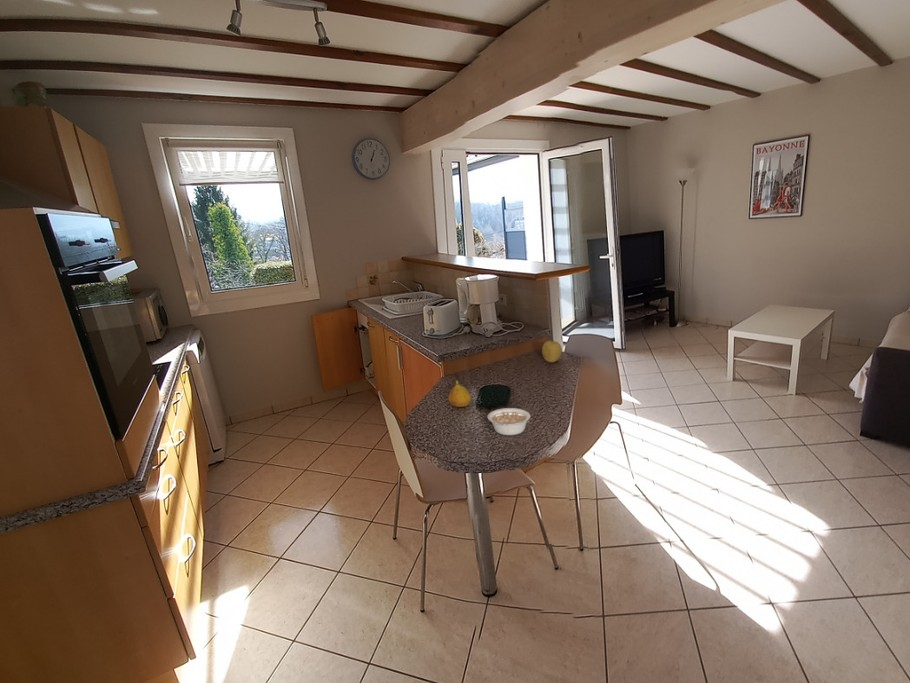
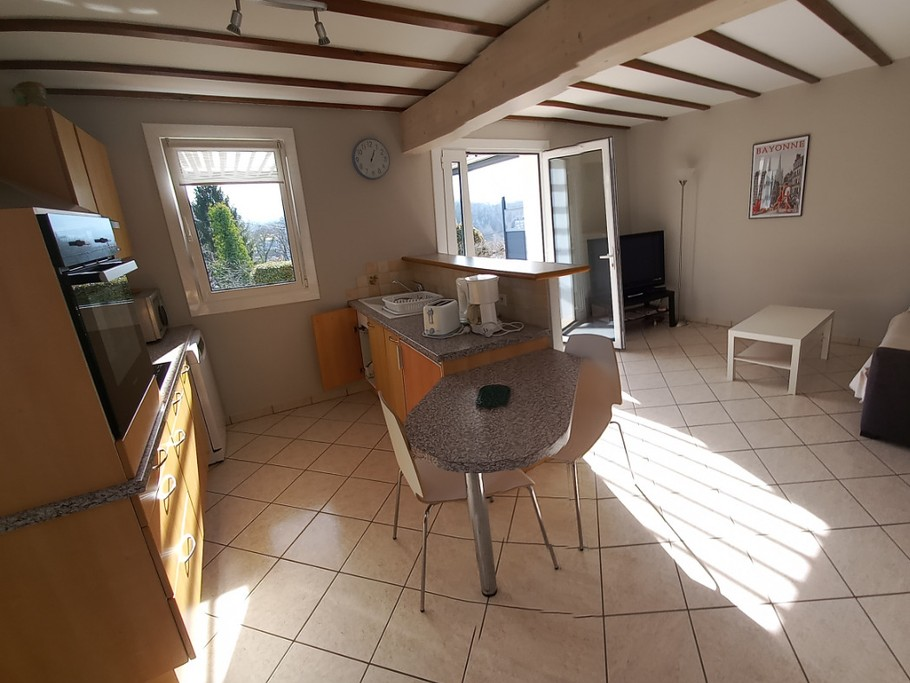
- legume (510, 421)
- fruit (459, 392)
- fruit (552, 351)
